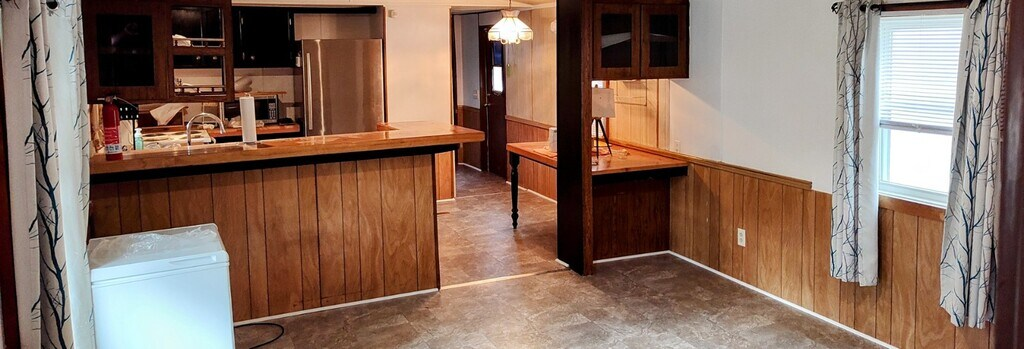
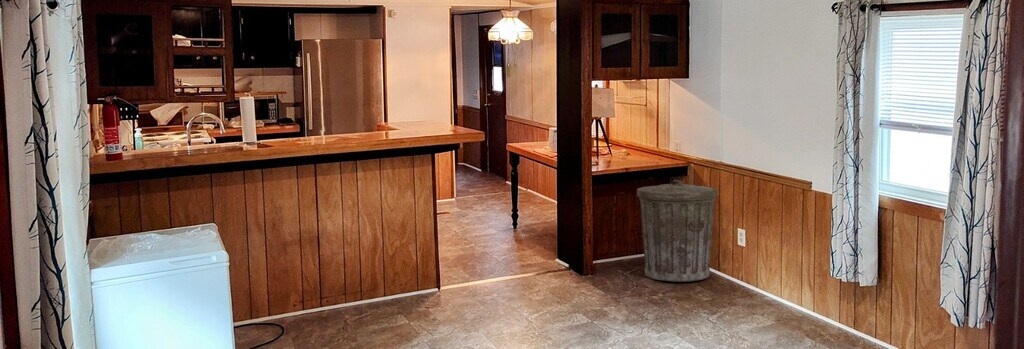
+ trash can (676, 227)
